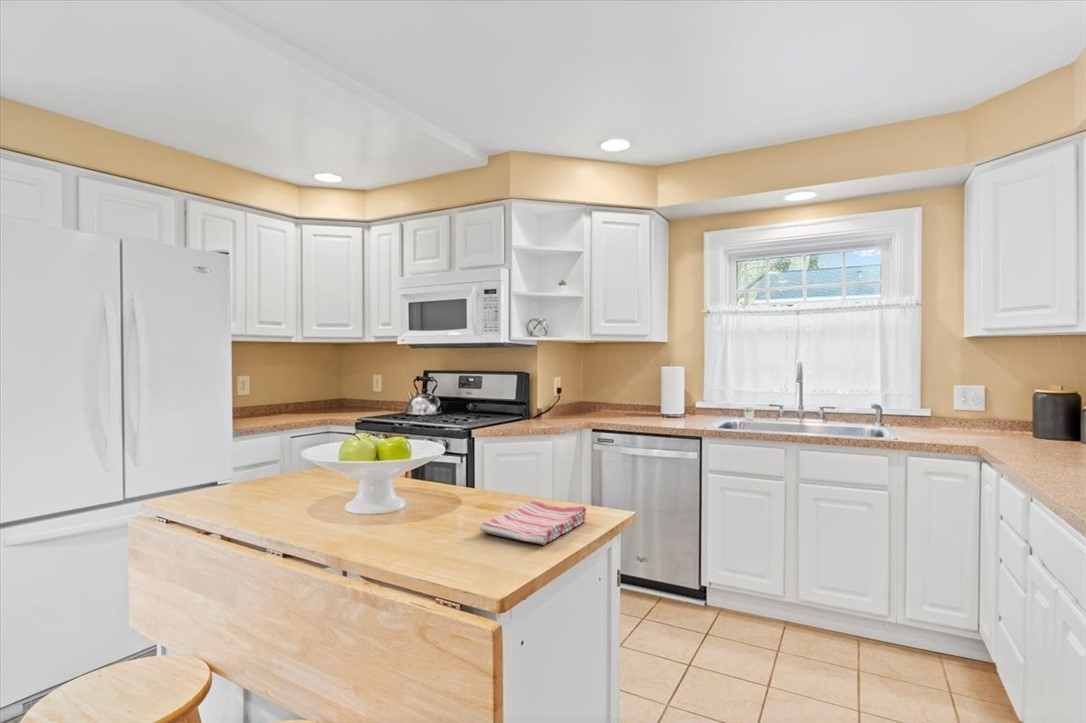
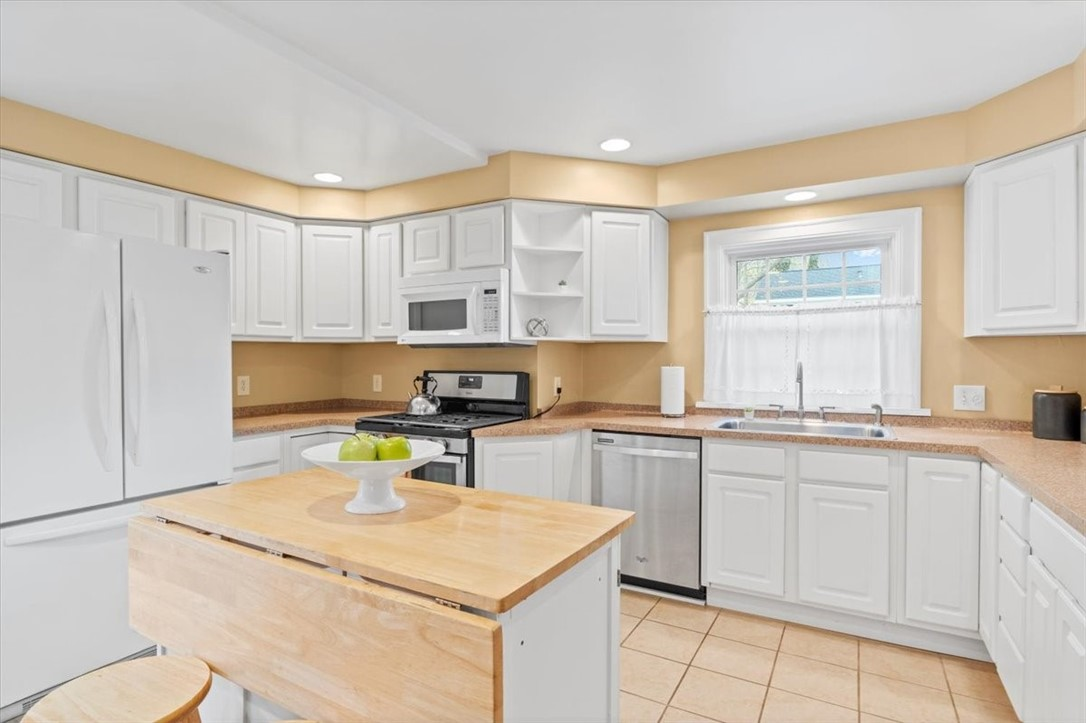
- dish towel (535, 519)
